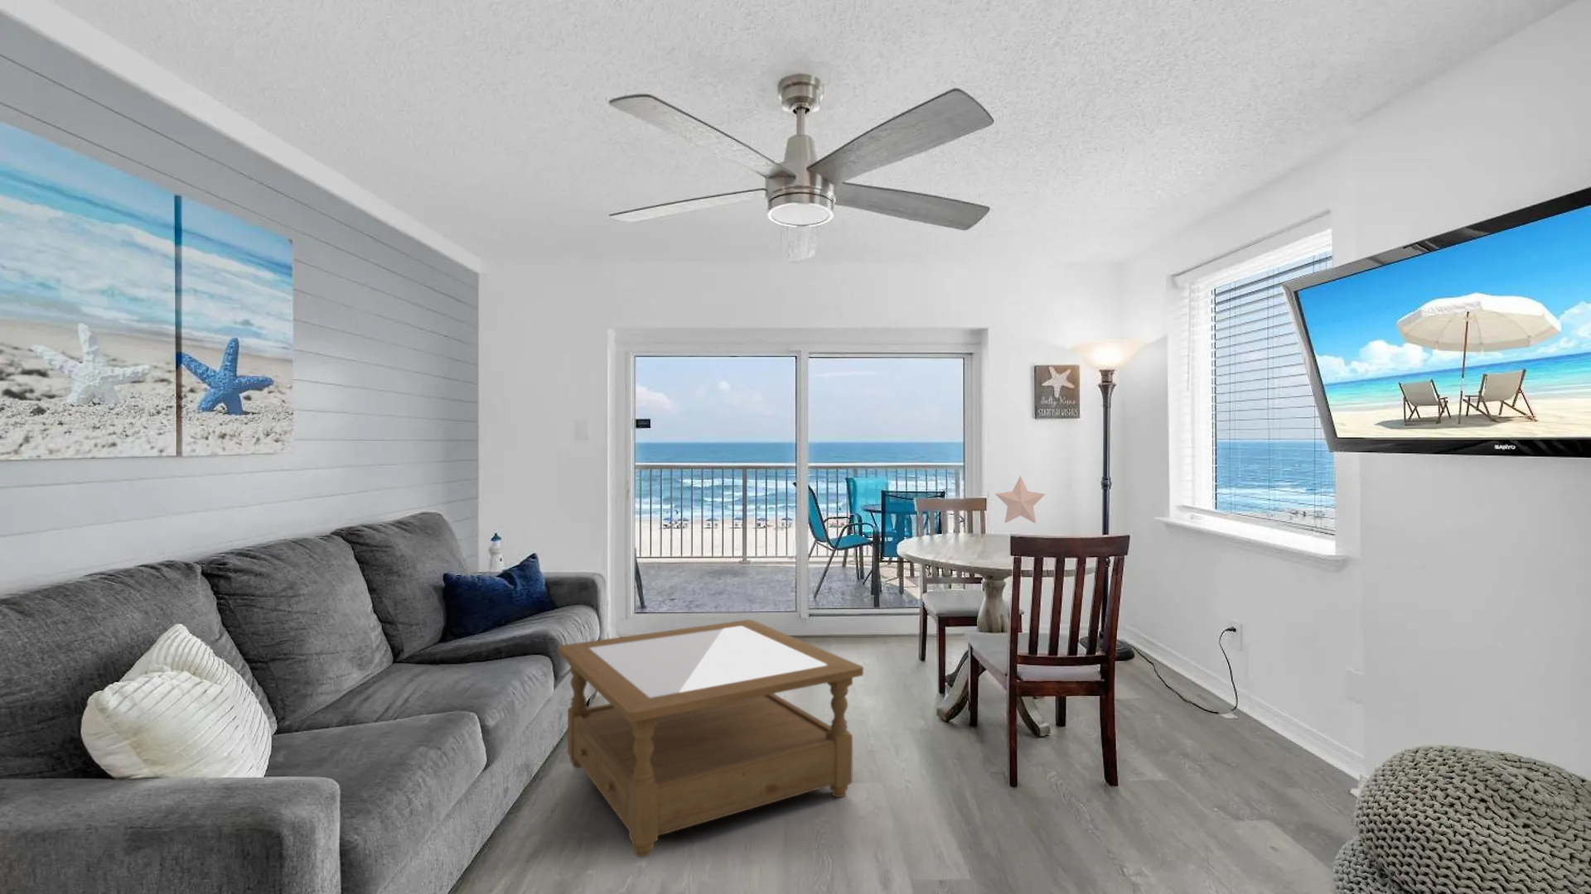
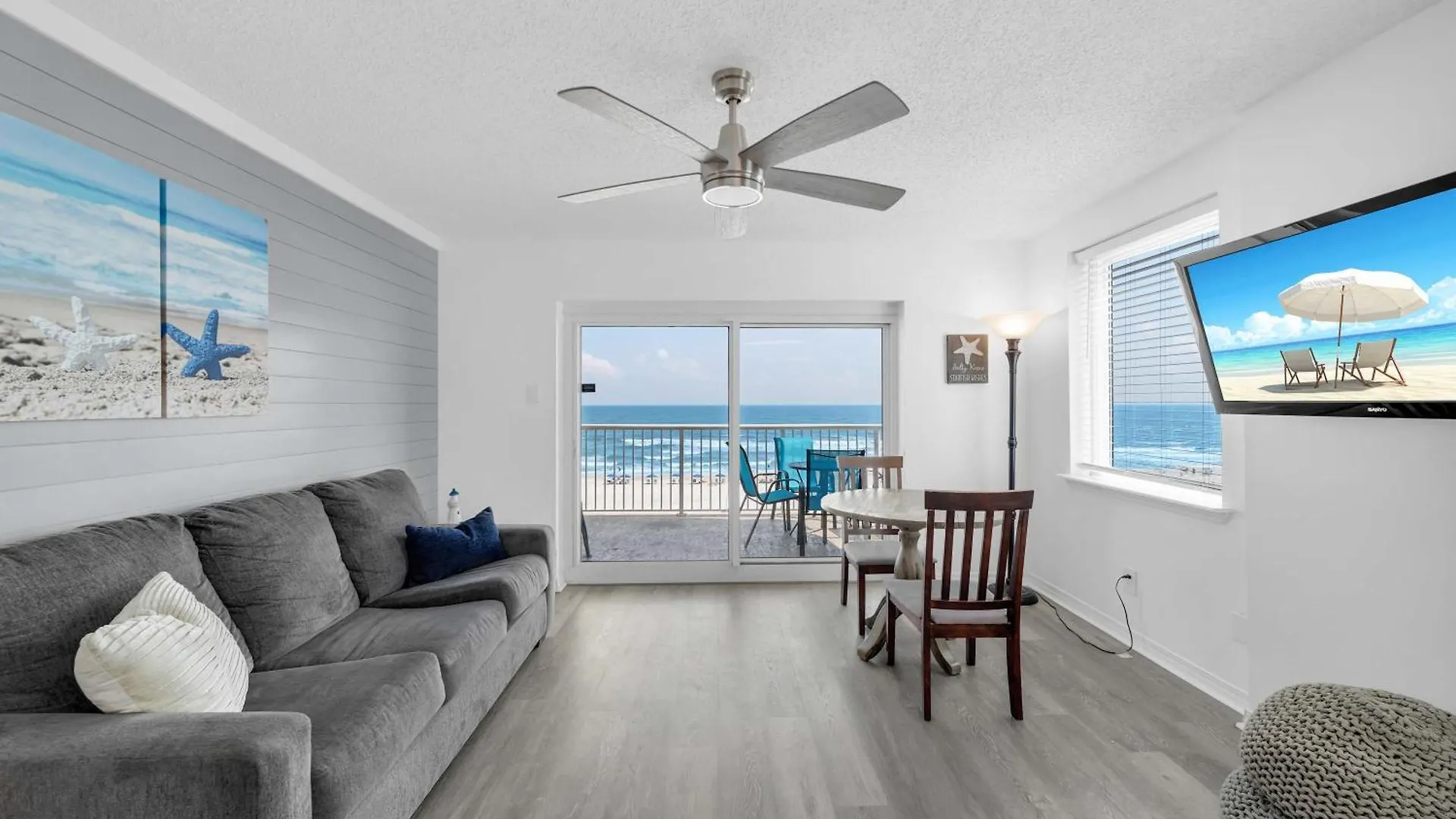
- coffee table (703, 717)
- decorative star (1021, 499)
